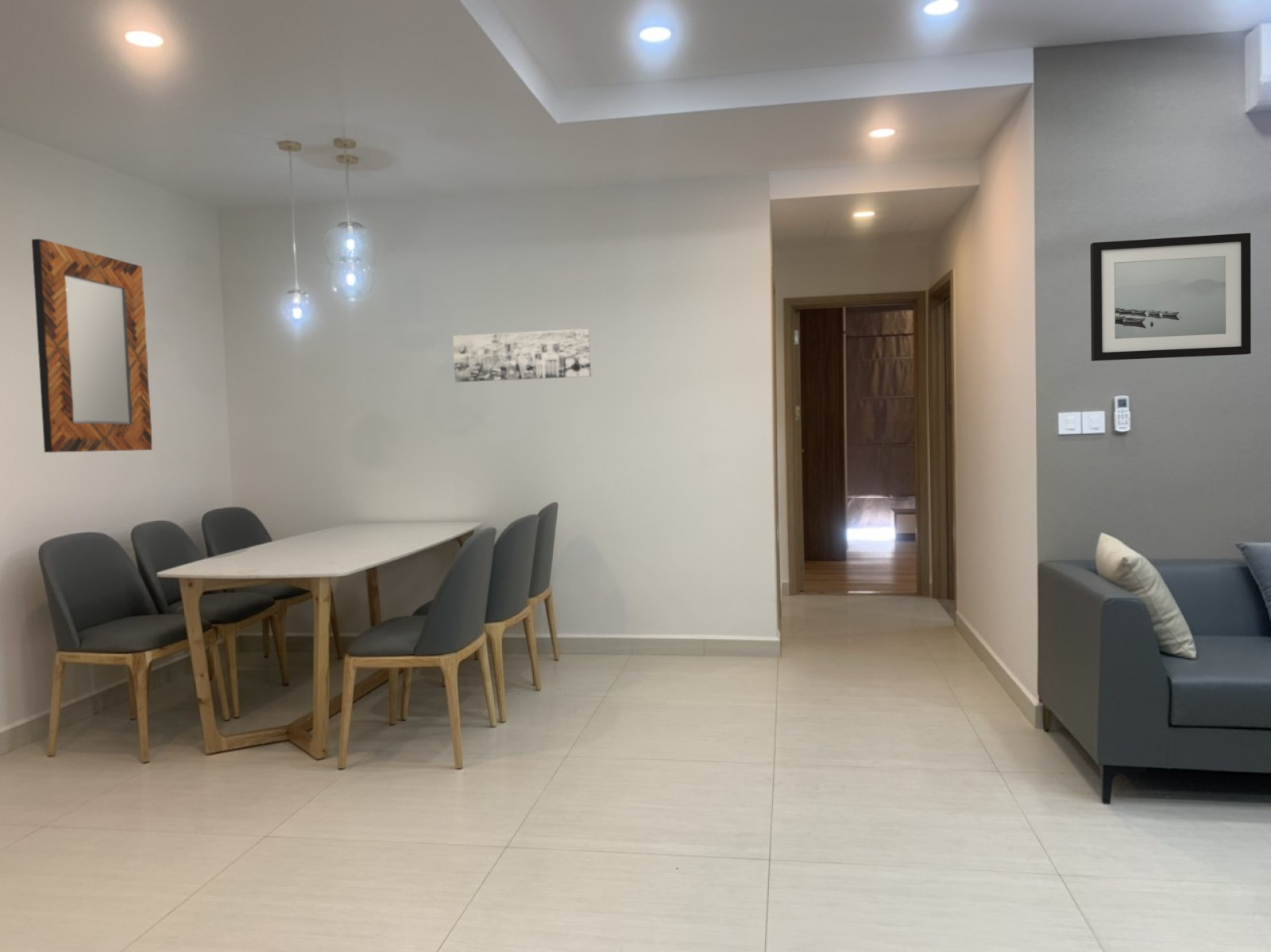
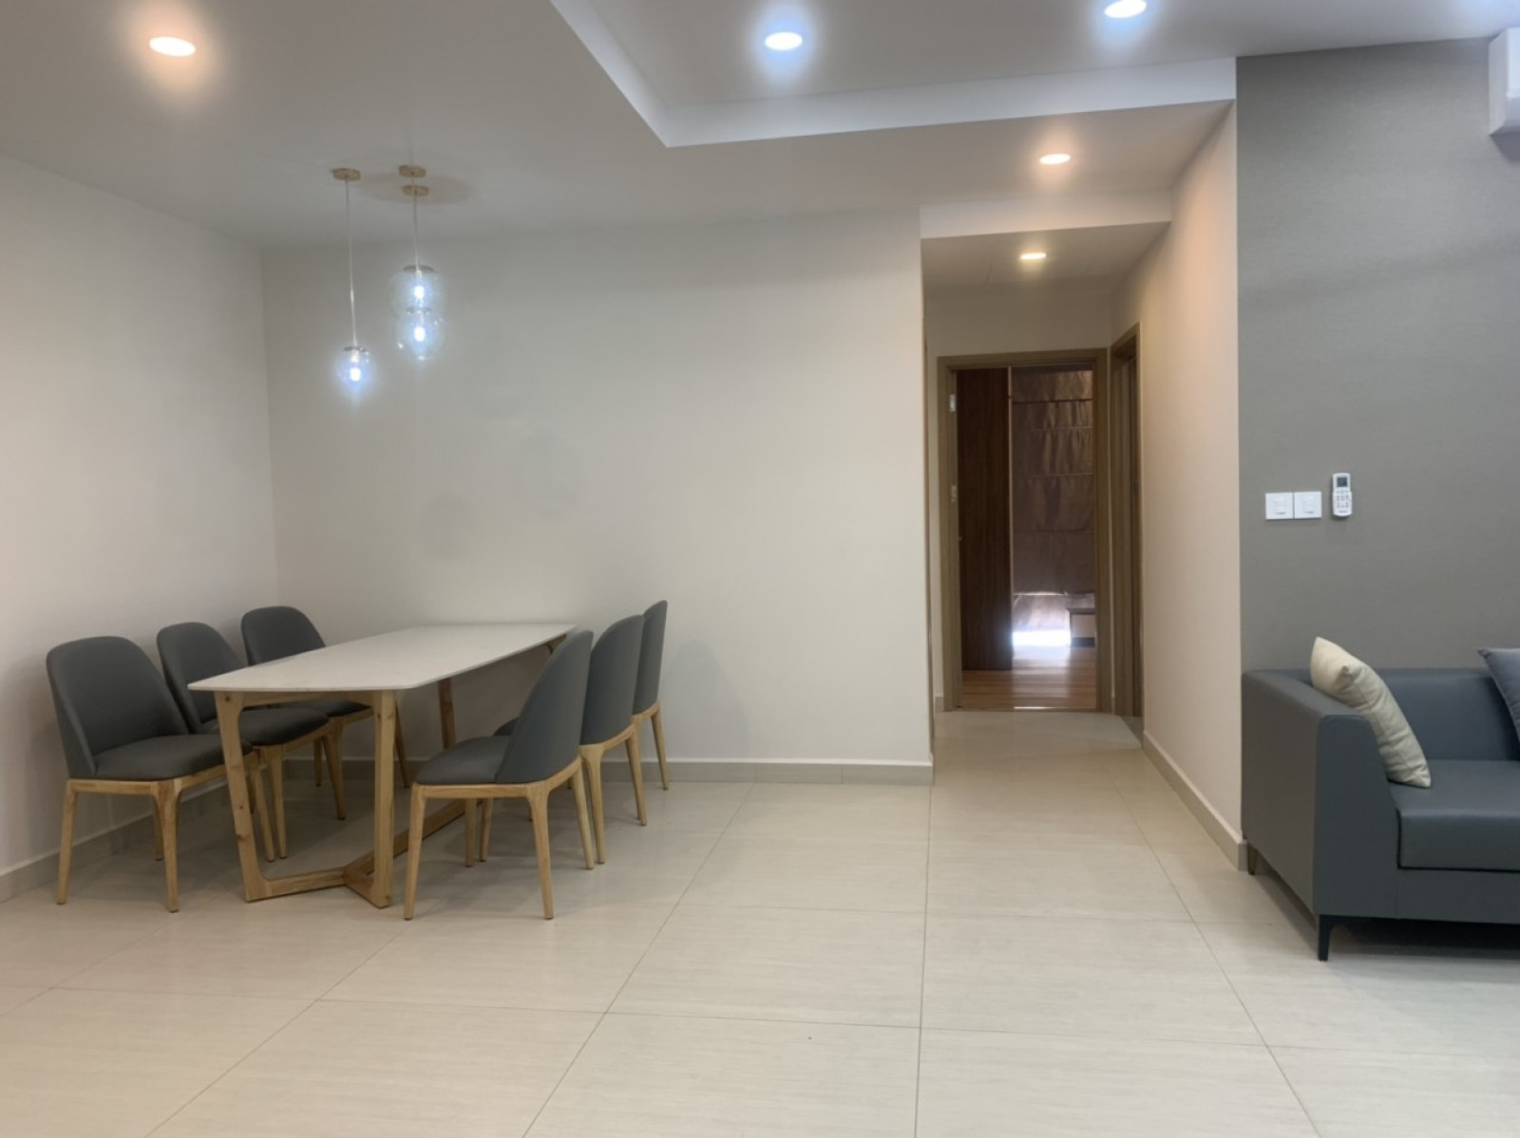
- wall art (521, 356)
- home mirror (97, 353)
- wall art (1169, 298)
